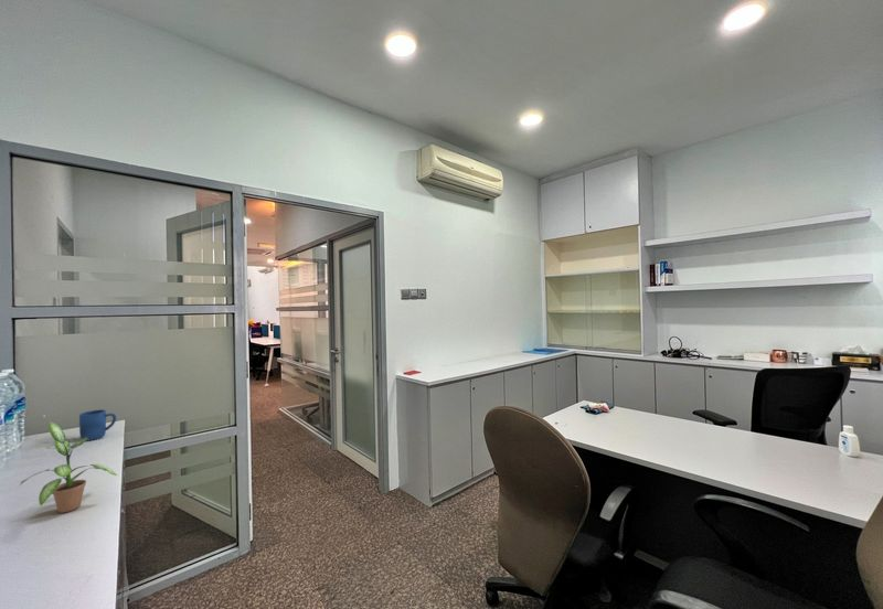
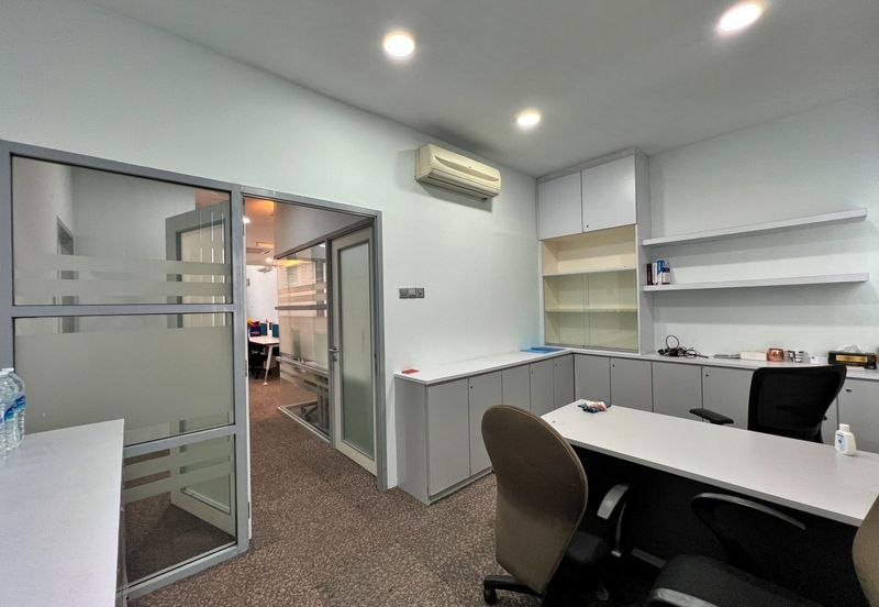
- potted plant (68, 462)
- mug (98, 424)
